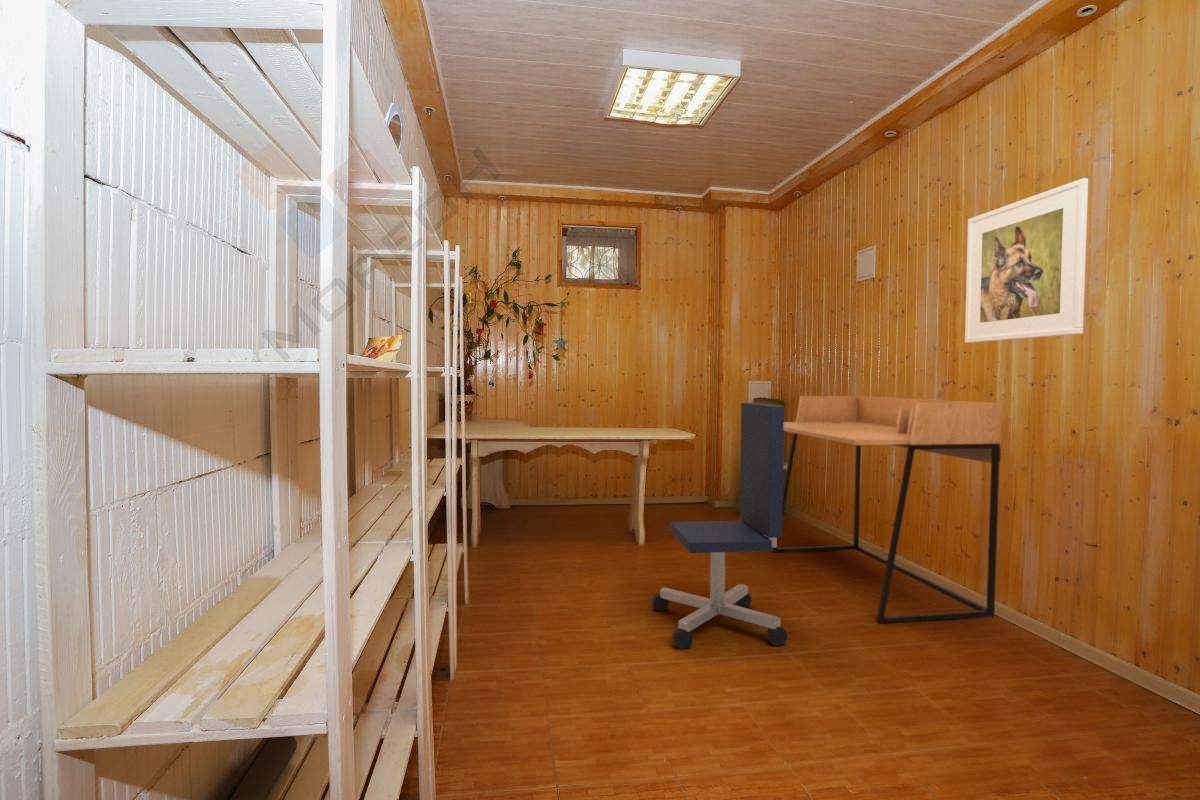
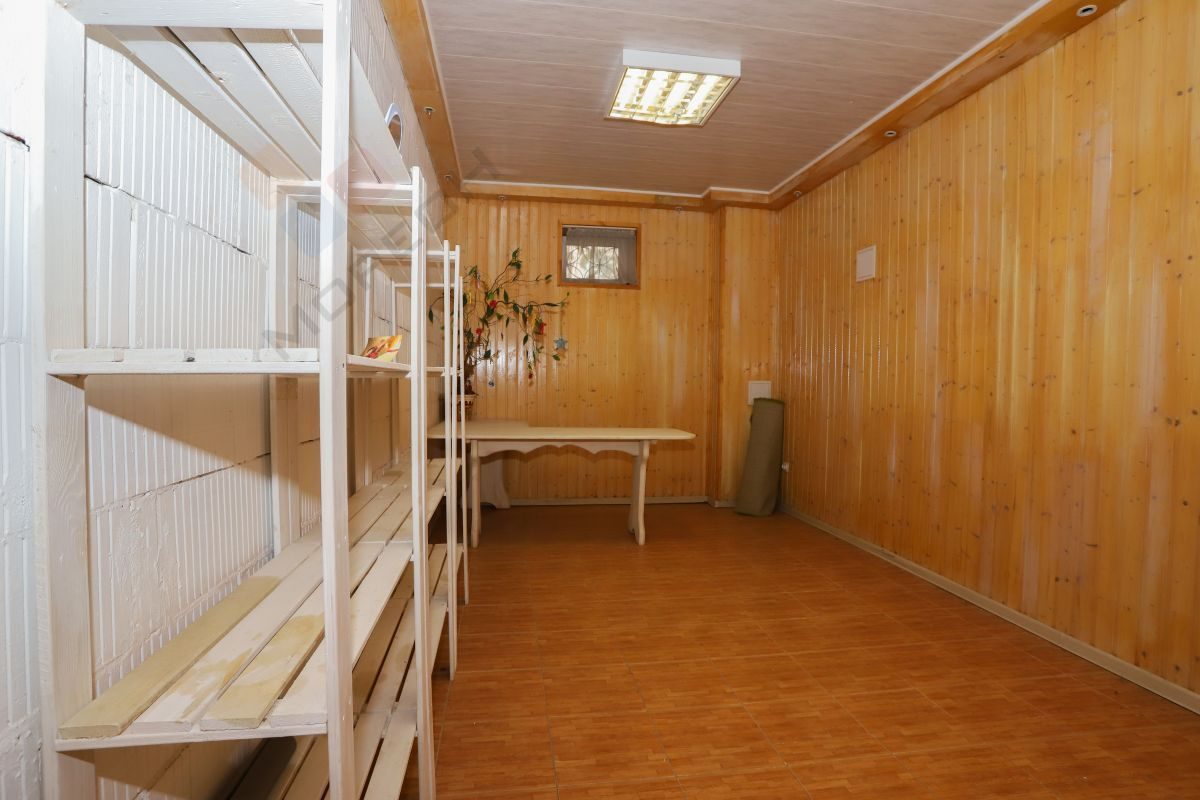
- office chair (719, 521)
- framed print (1019, 270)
- desk (858, 489)
